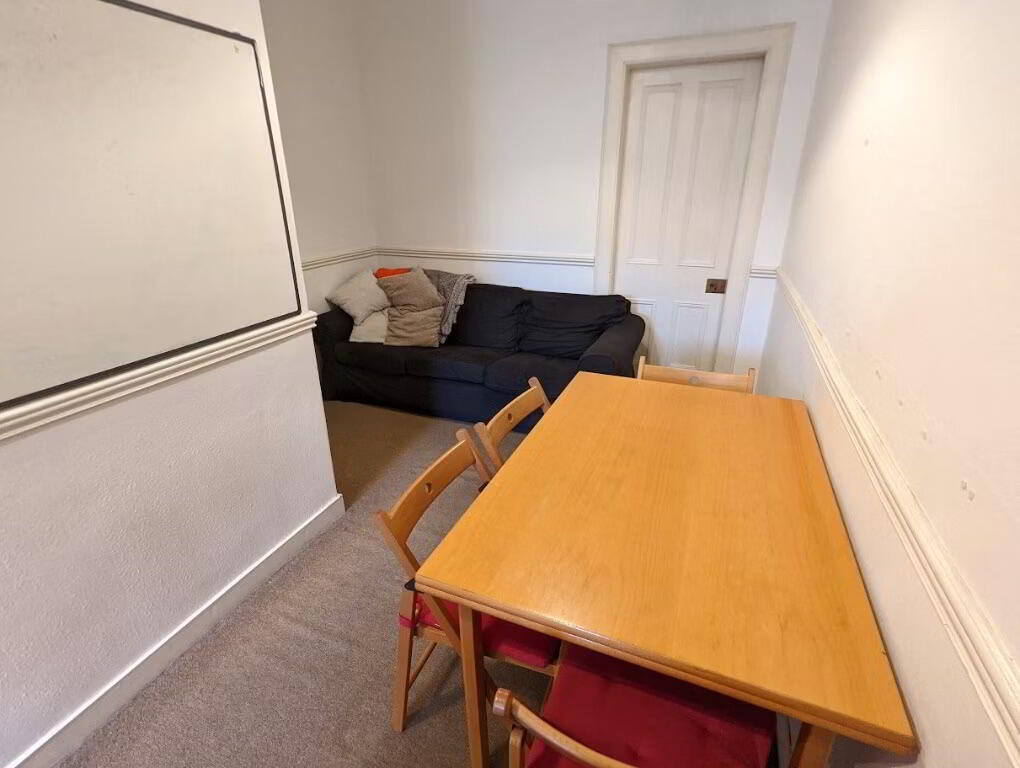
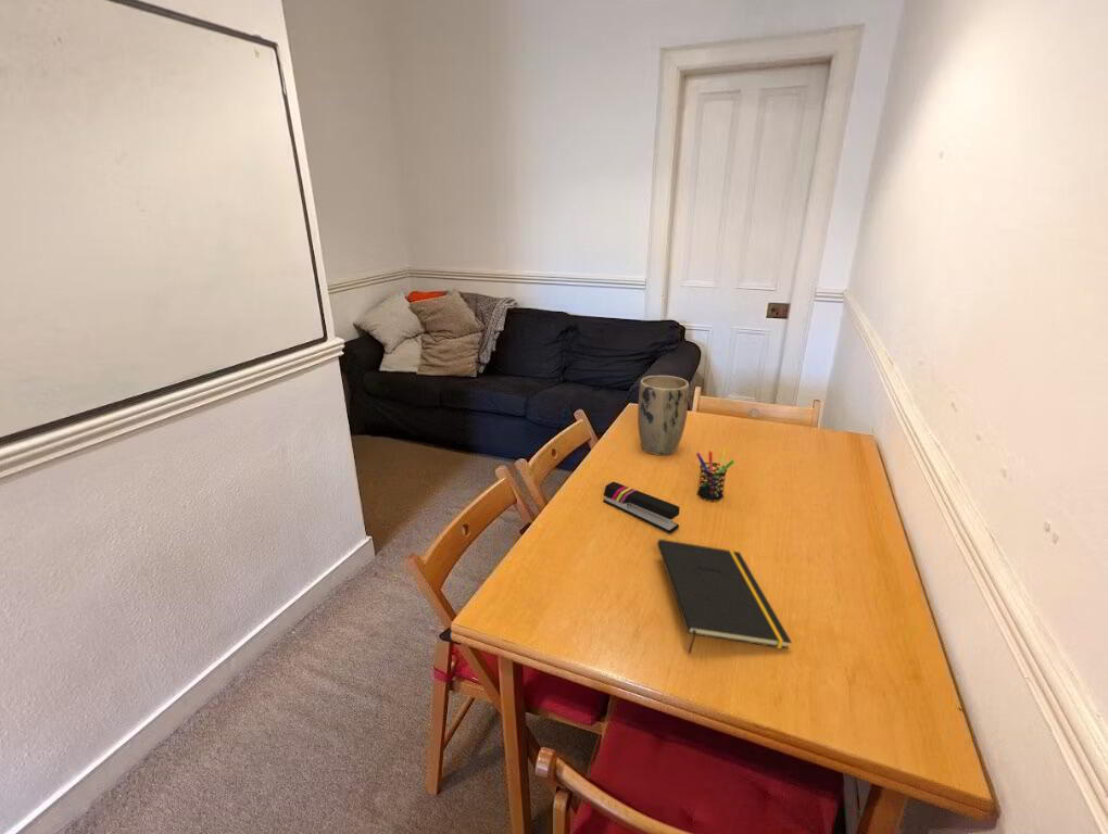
+ plant pot (662, 416)
+ pen holder (715, 472)
+ notepad (716, 587)
+ stapler (640, 504)
